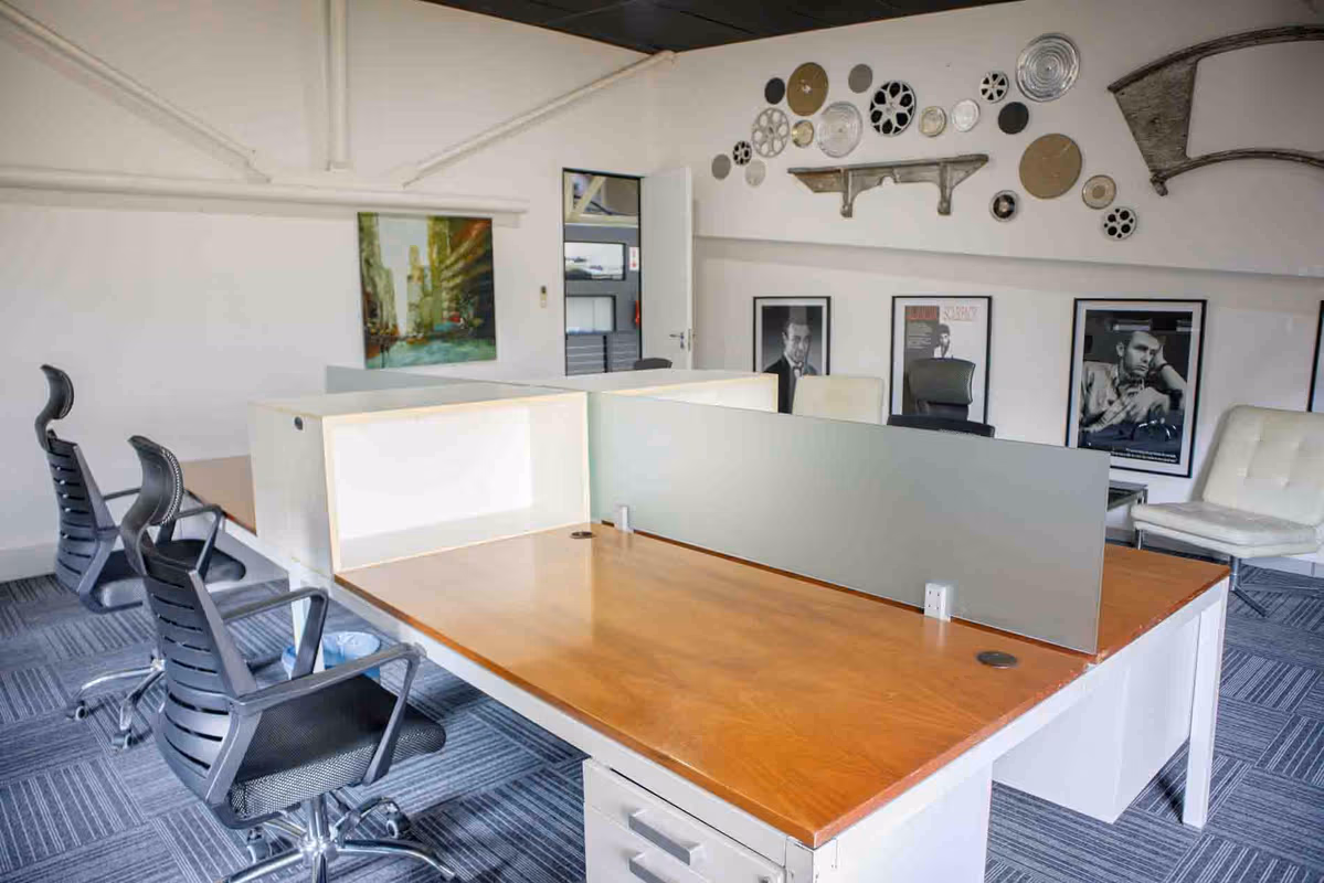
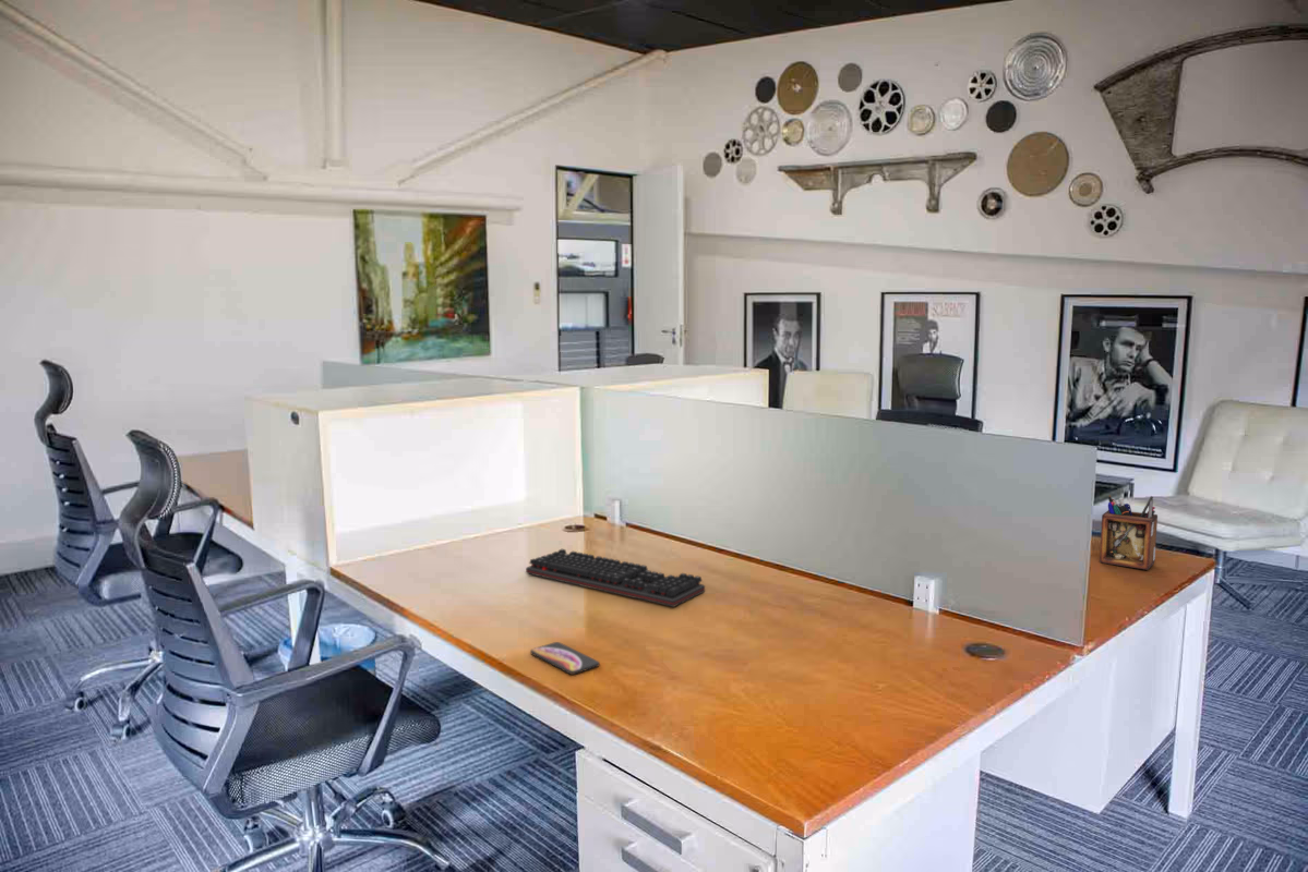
+ keyboard (612, 574)
+ desk organizer (1128, 529)
+ smartphone (564, 657)
